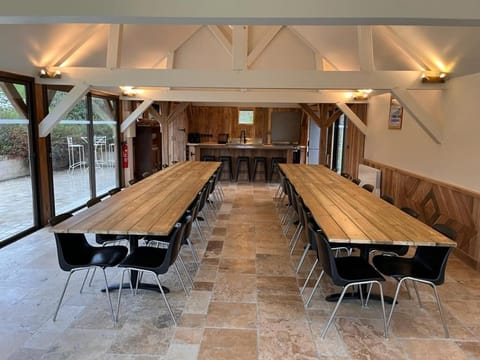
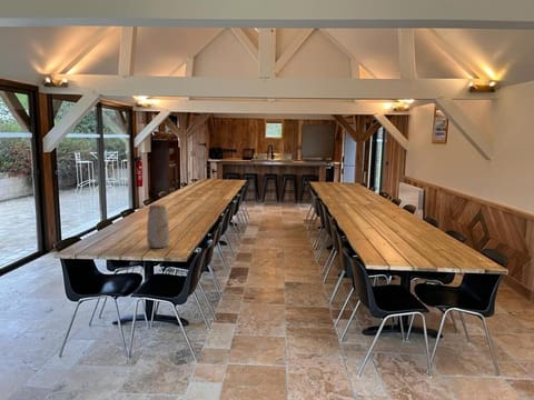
+ vase (158, 226)
